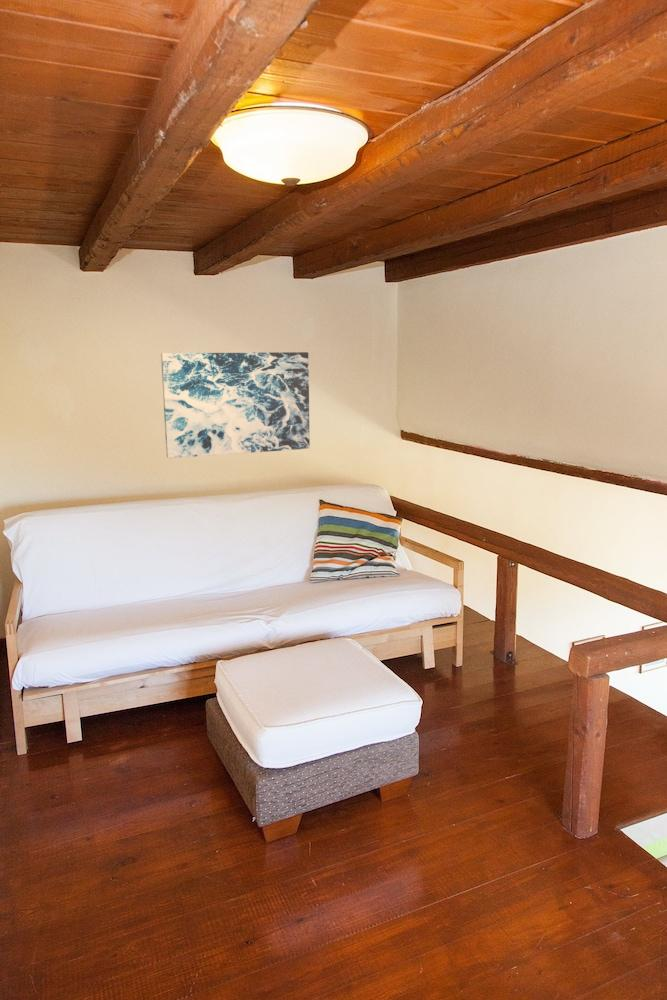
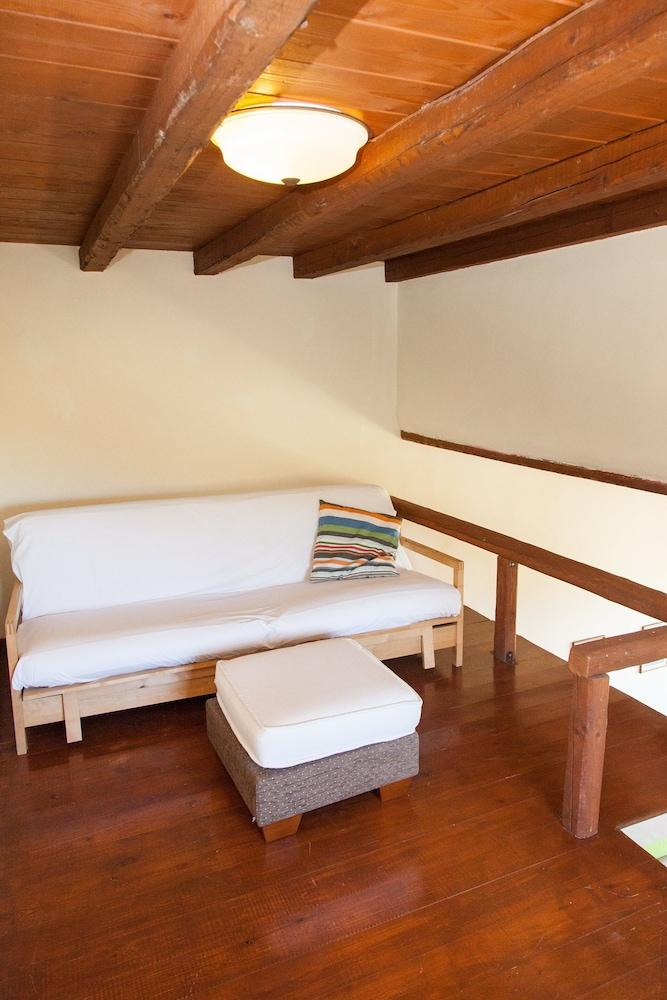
- wall art (239, 403)
